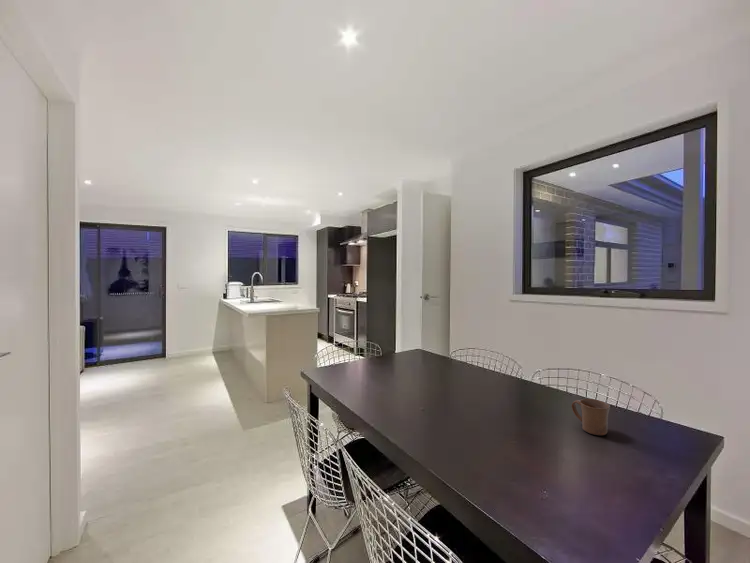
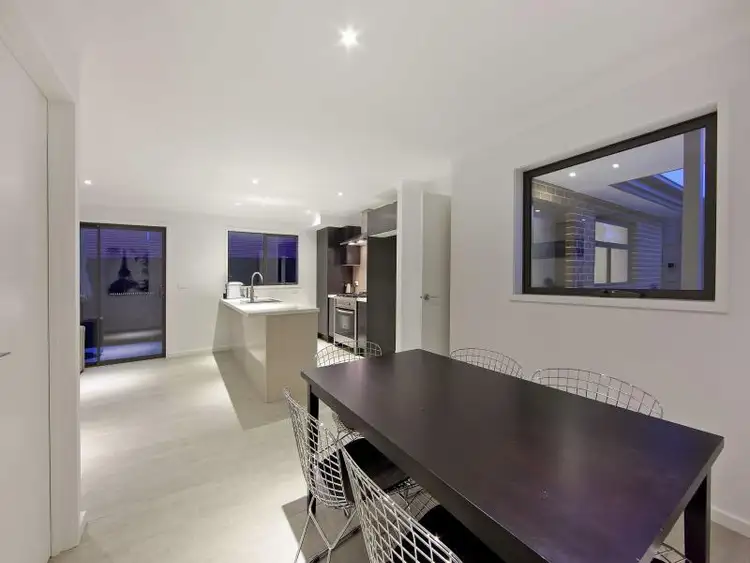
- mug (589, 415)
